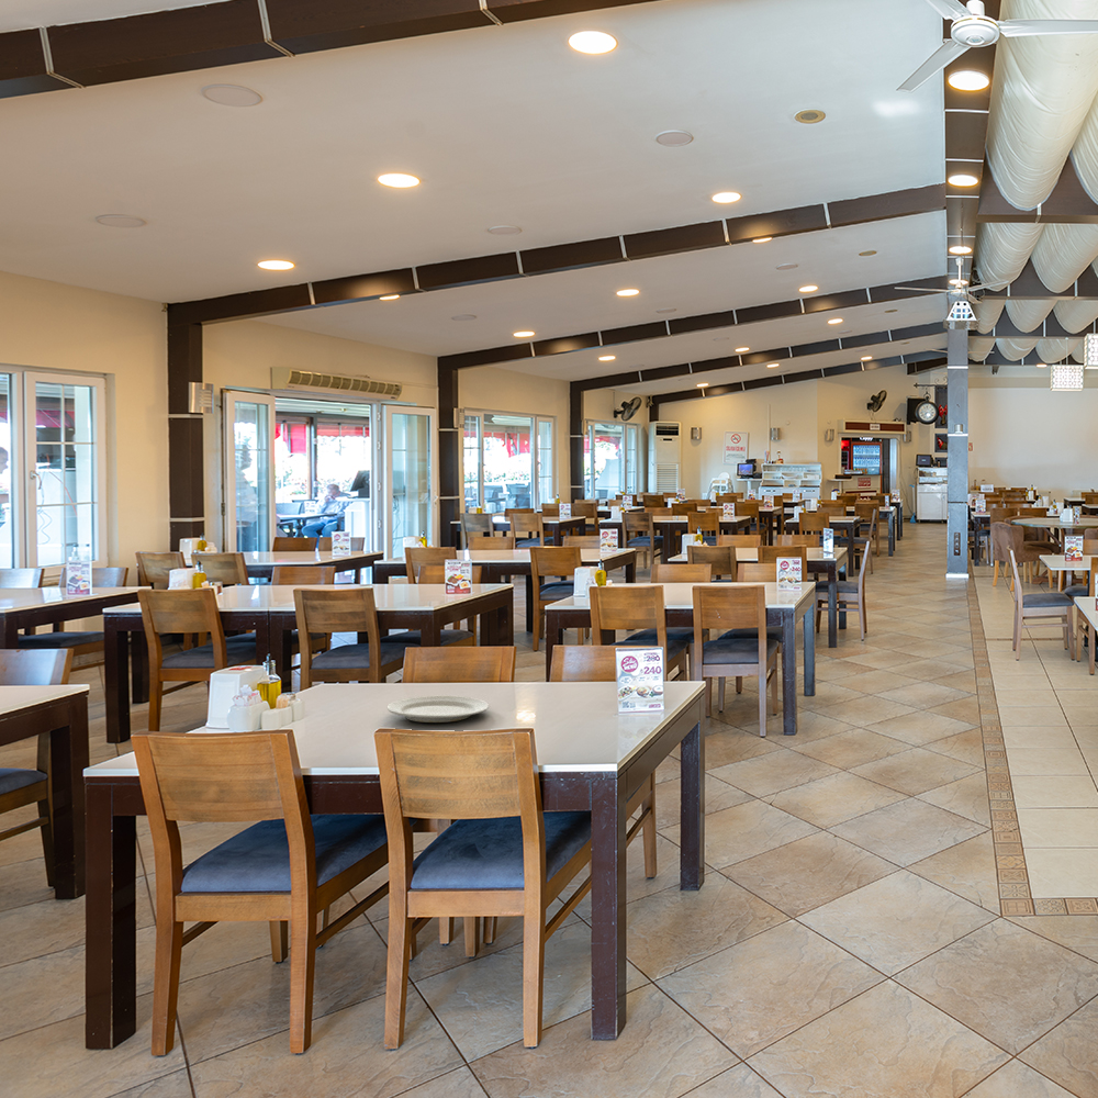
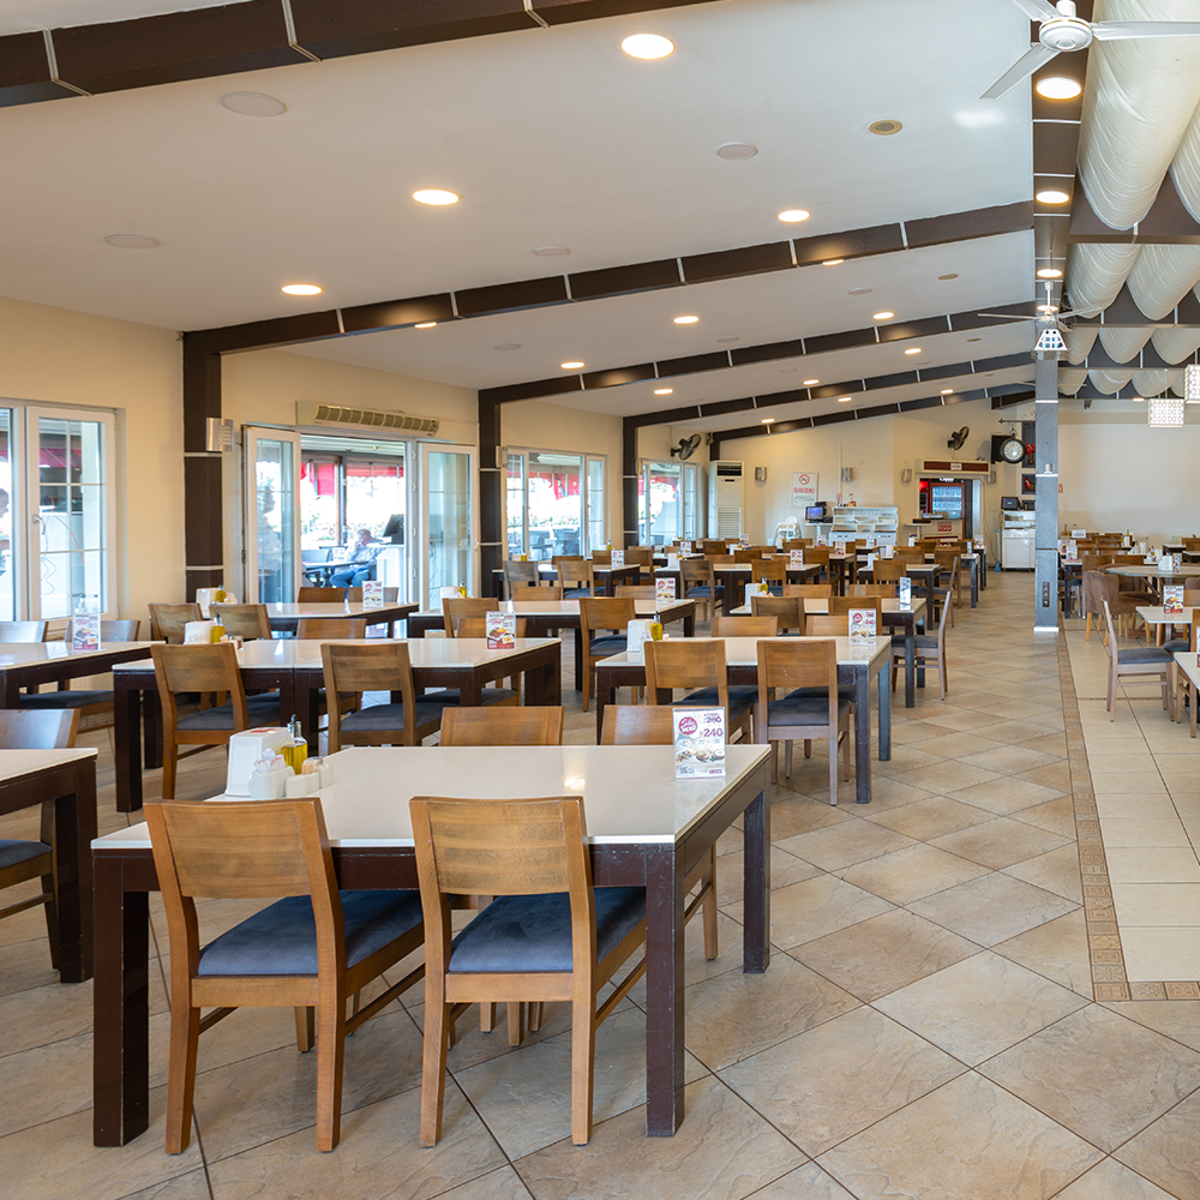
- chinaware (438, 709)
